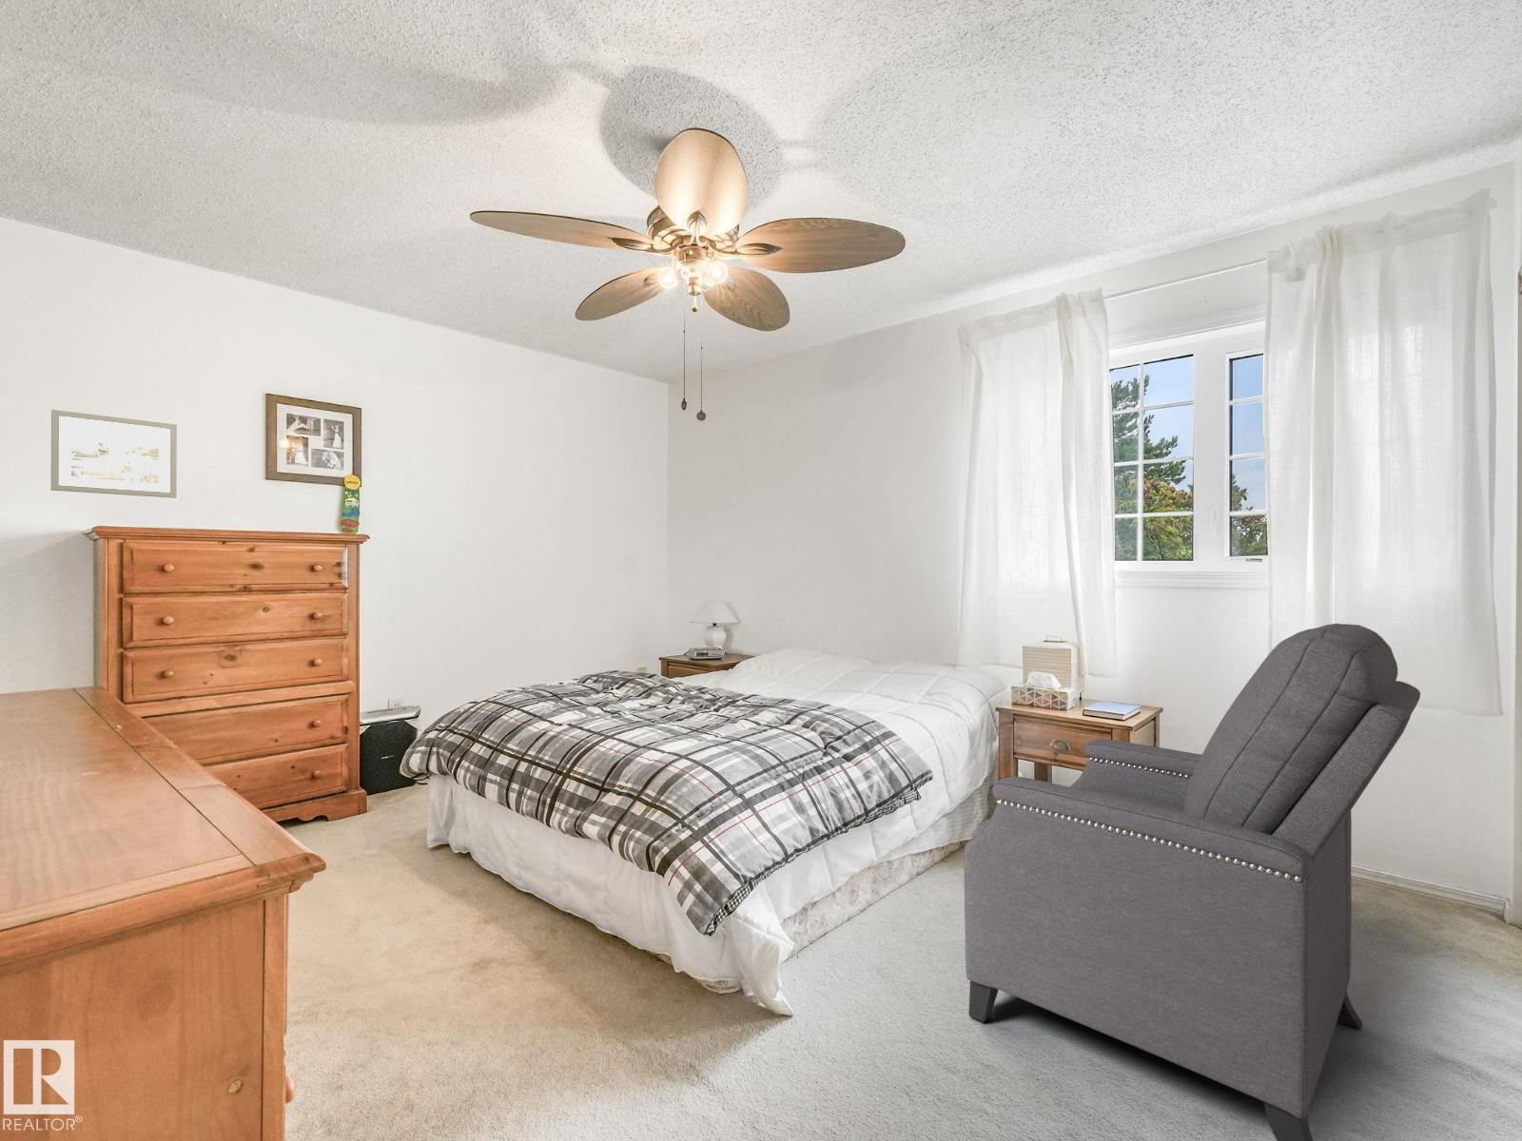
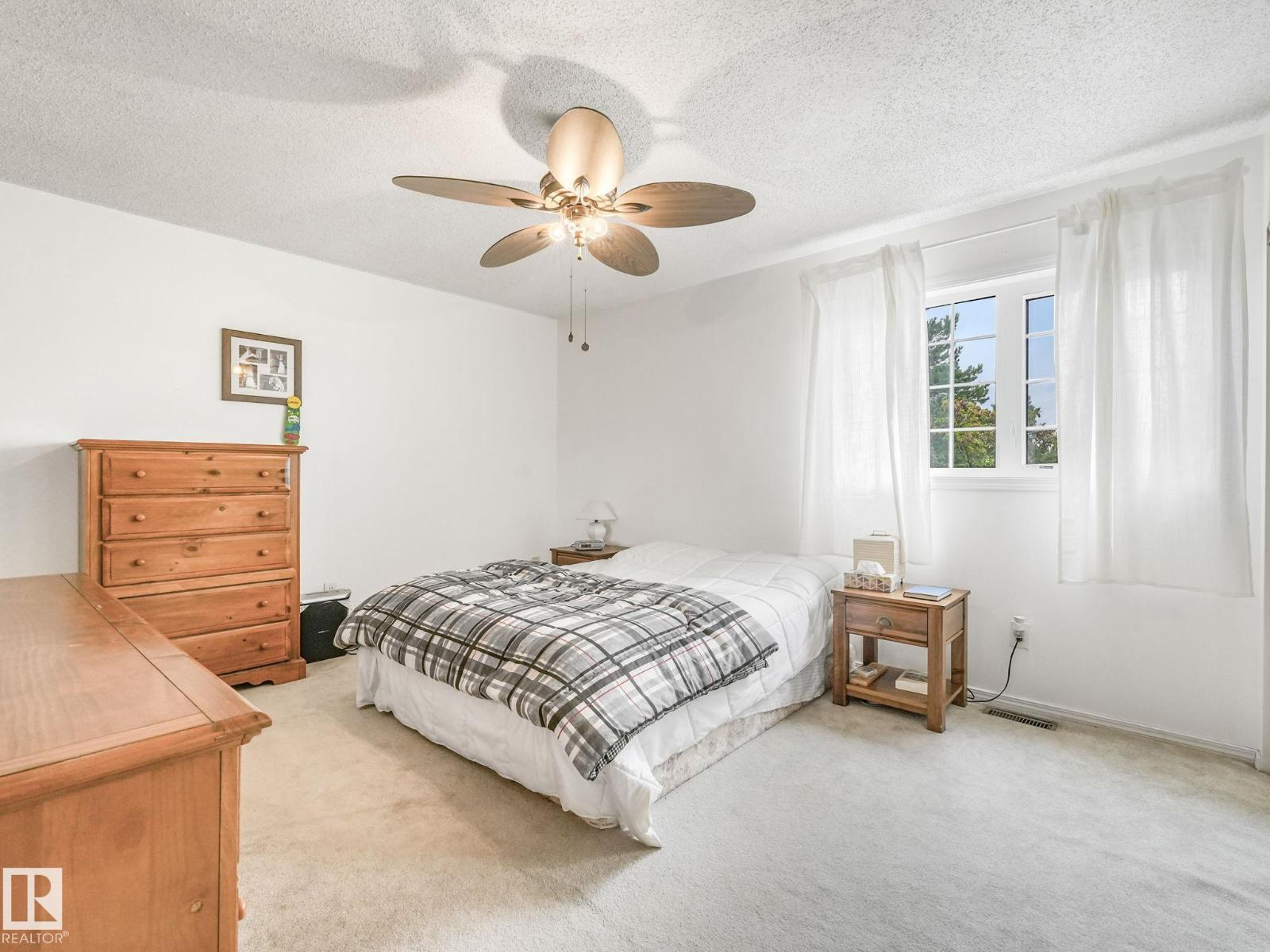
- chair (1178, 823)
- picture frame (116, 455)
